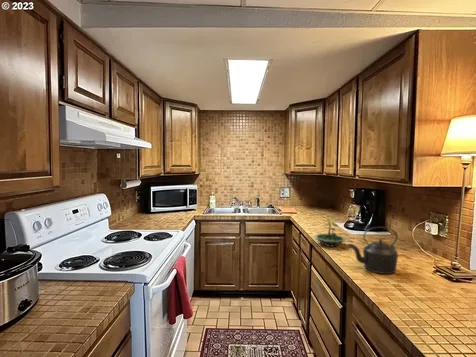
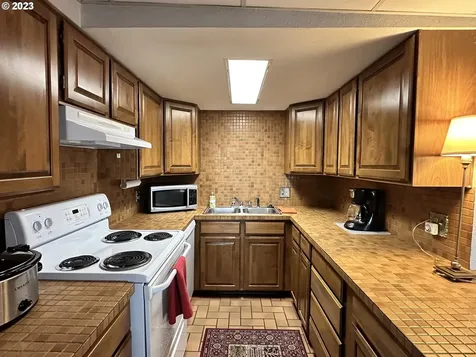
- terrarium (329, 222)
- kettle (372, 247)
